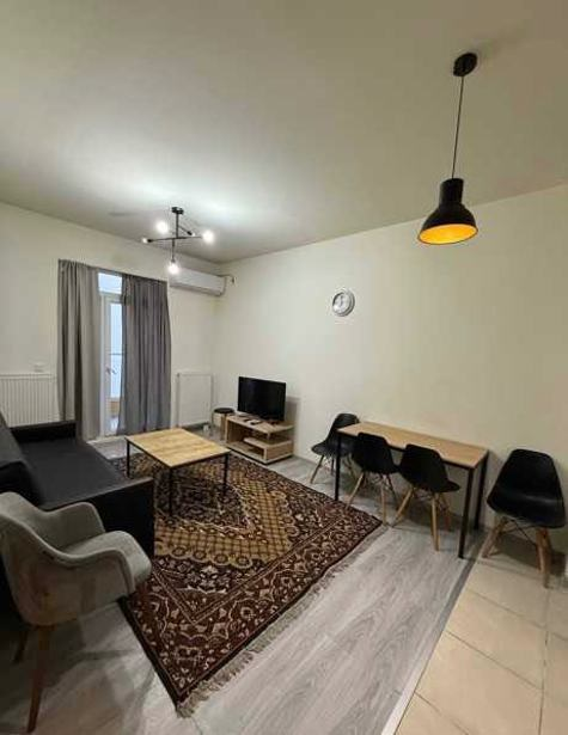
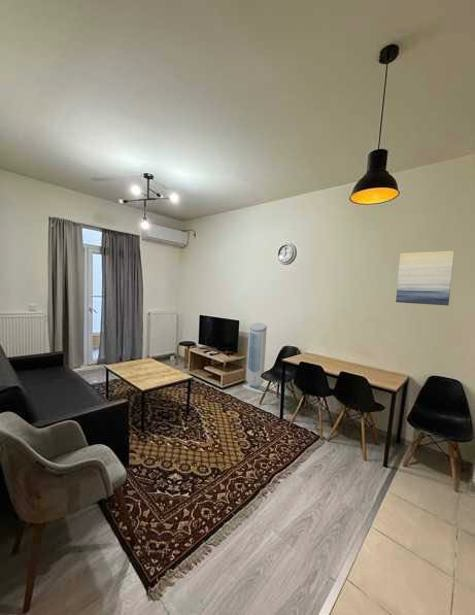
+ air purifier (256, 356)
+ wall art (423, 278)
